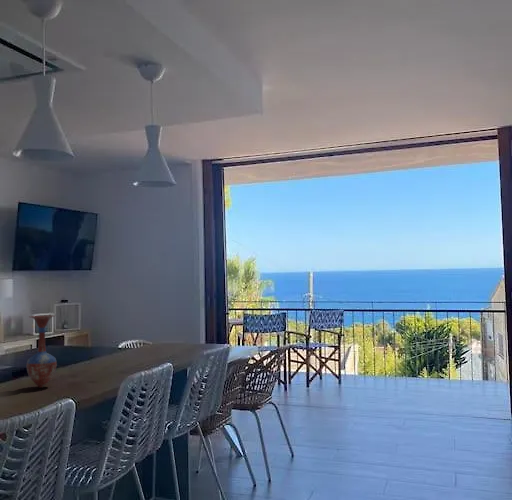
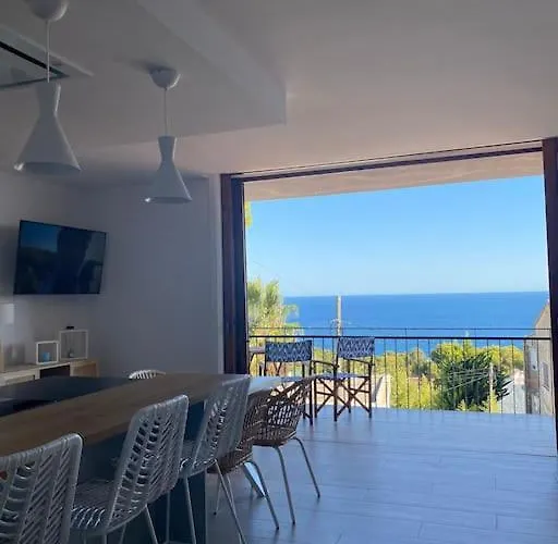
- vase (41, 351)
